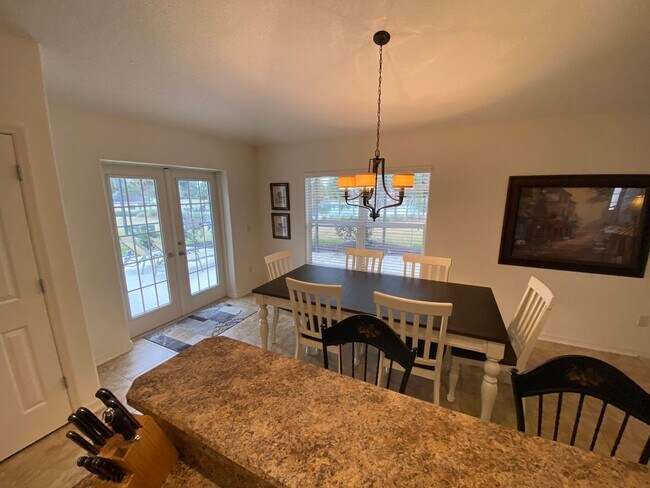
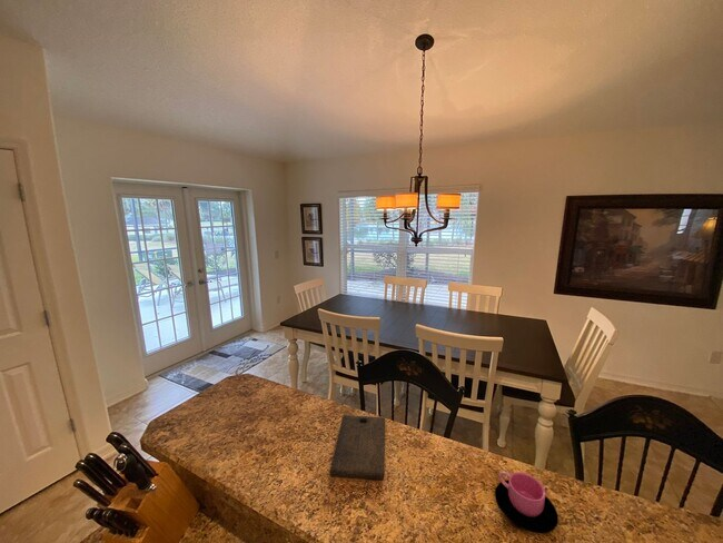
+ cup (525, 497)
+ cutting board (360, 443)
